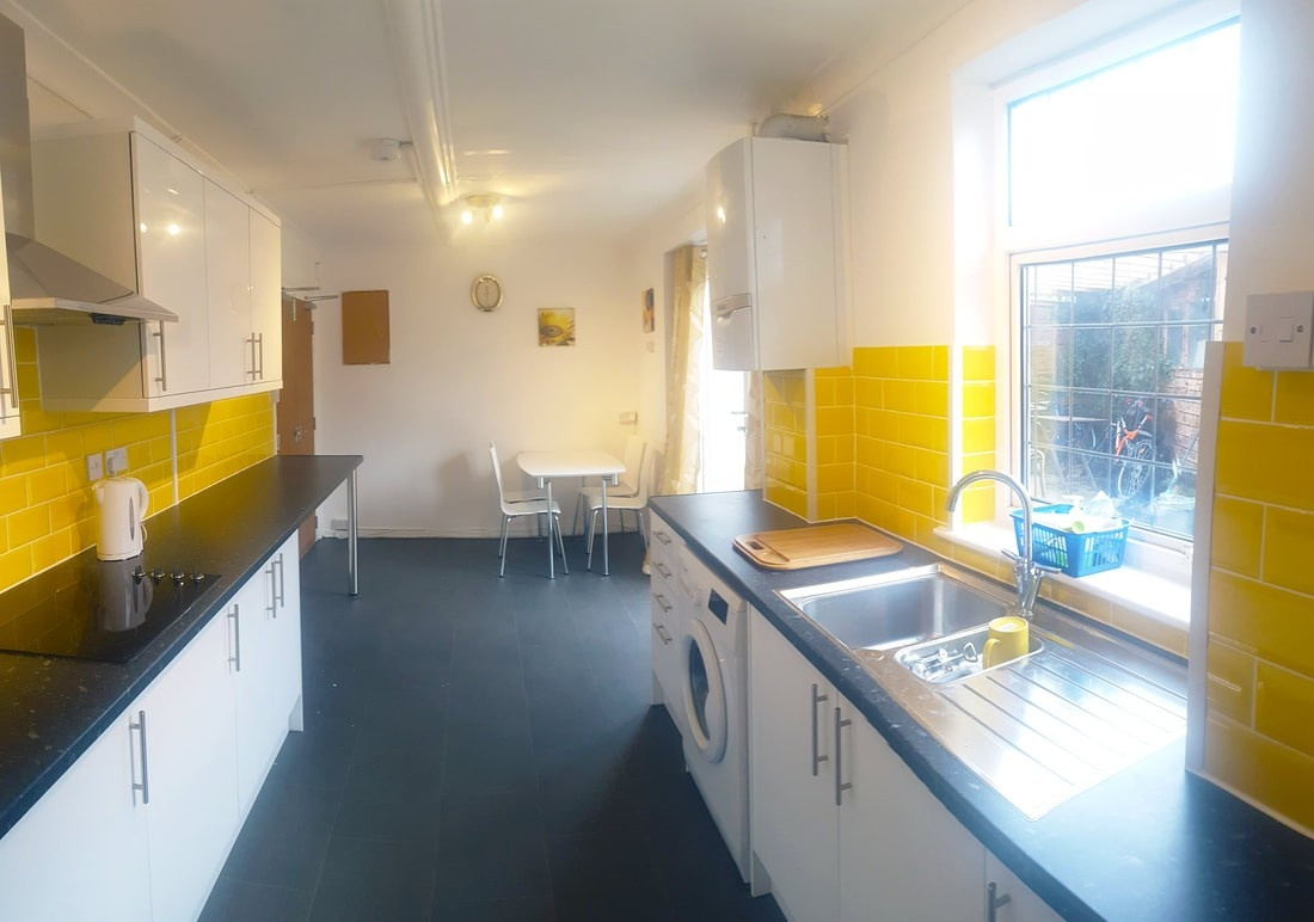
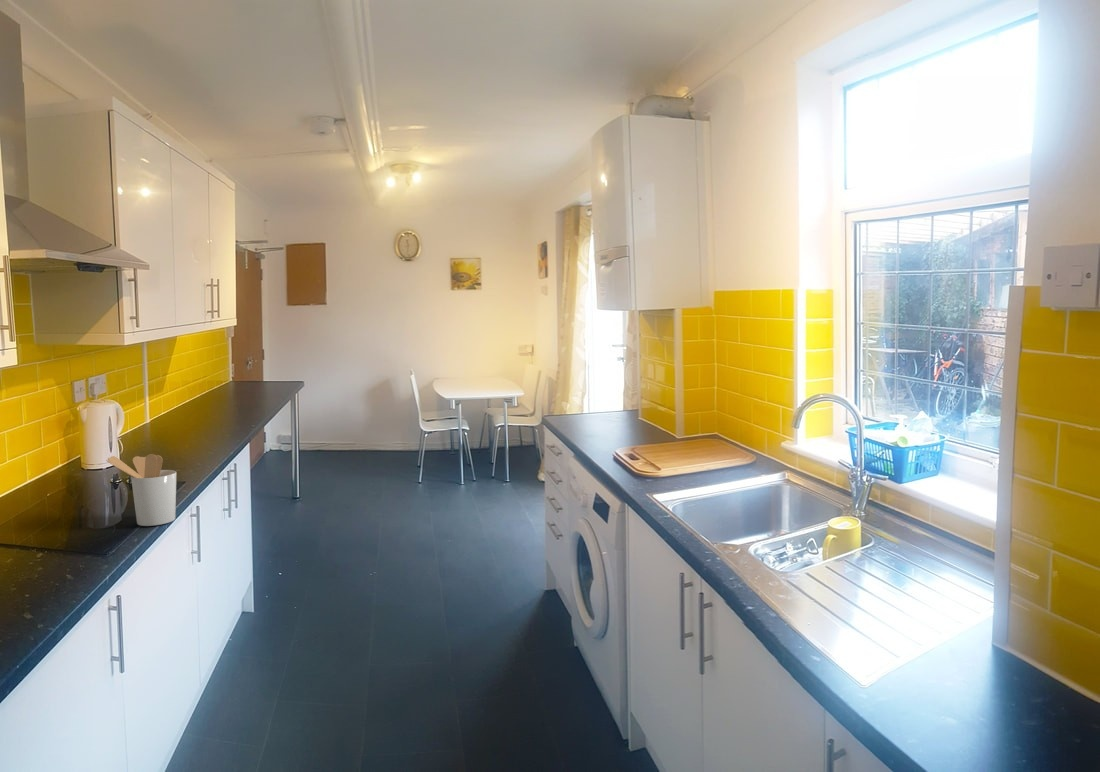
+ utensil holder (142, 487)
